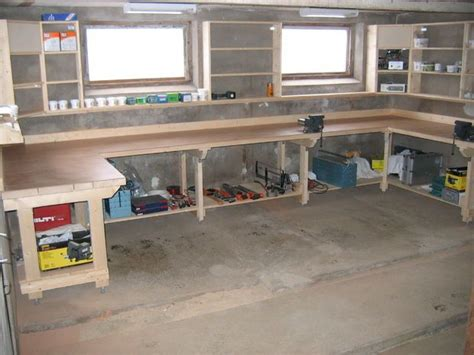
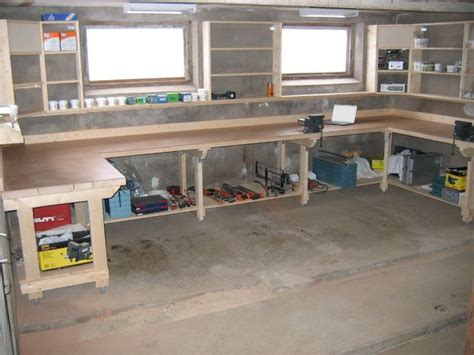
+ laptop (338, 114)
